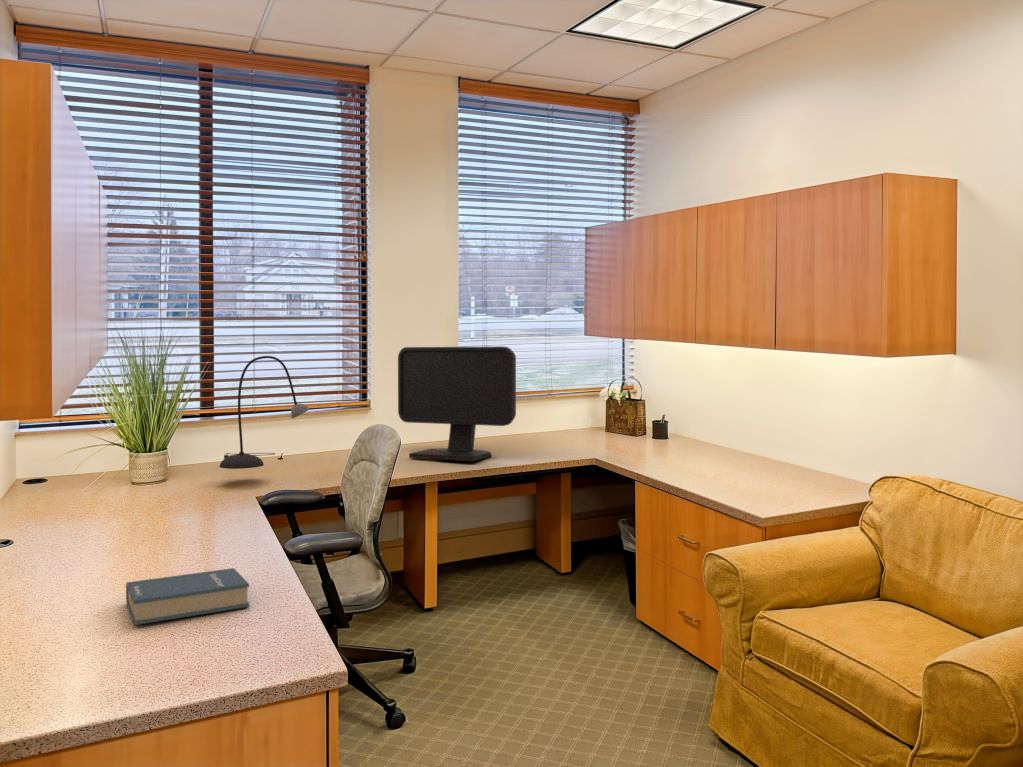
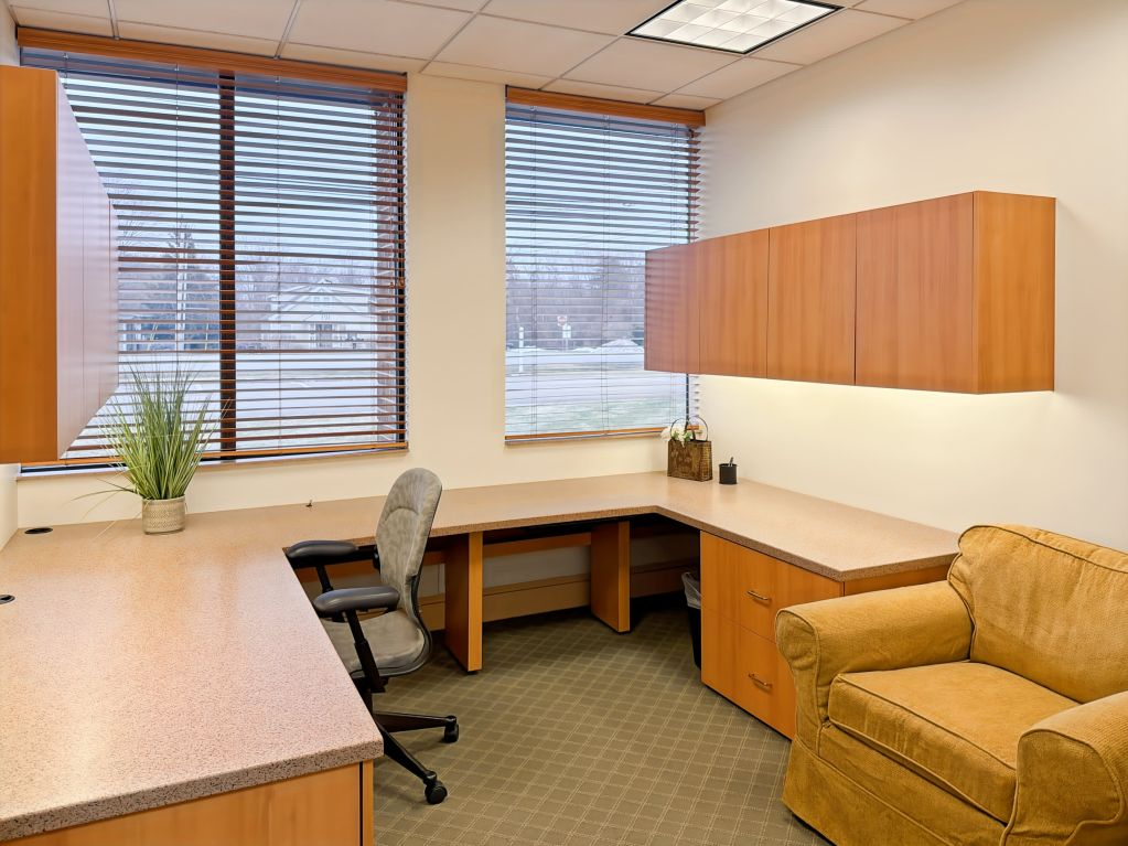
- desk lamp (240, 414)
- monitor (455, 401)
- hardback book (187, 593)
